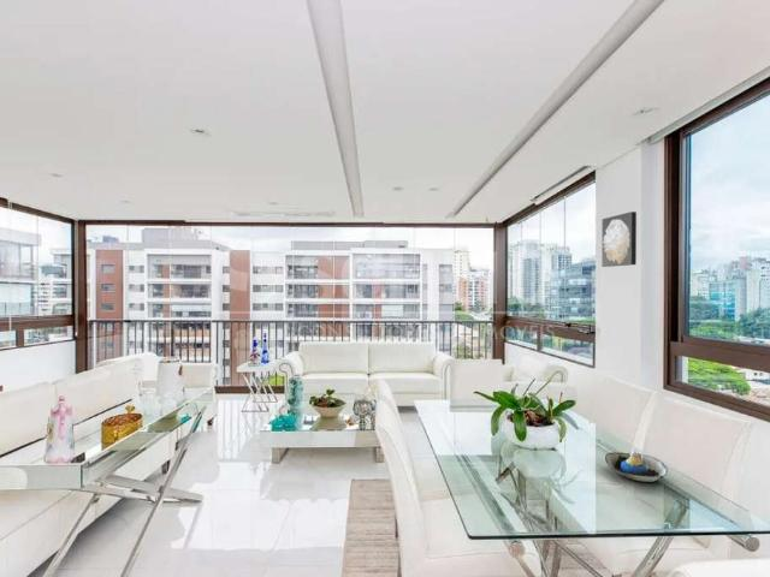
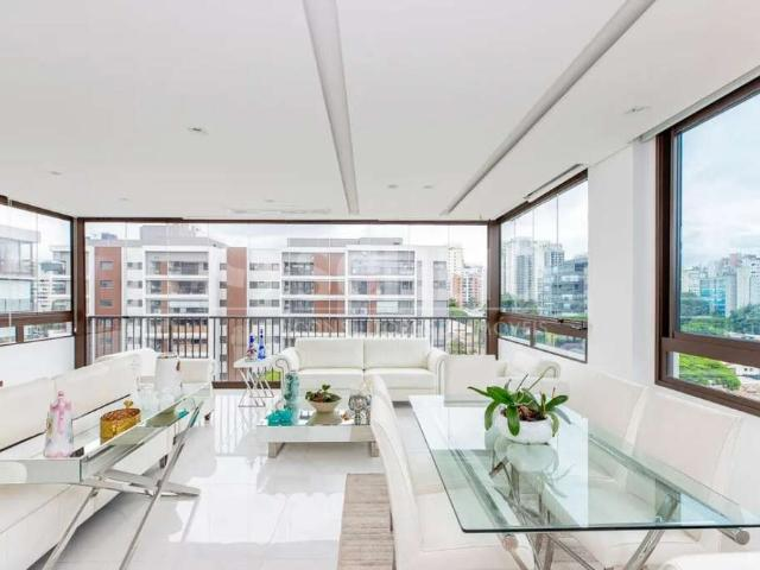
- decorative bowl (629, 459)
- wall art (618, 240)
